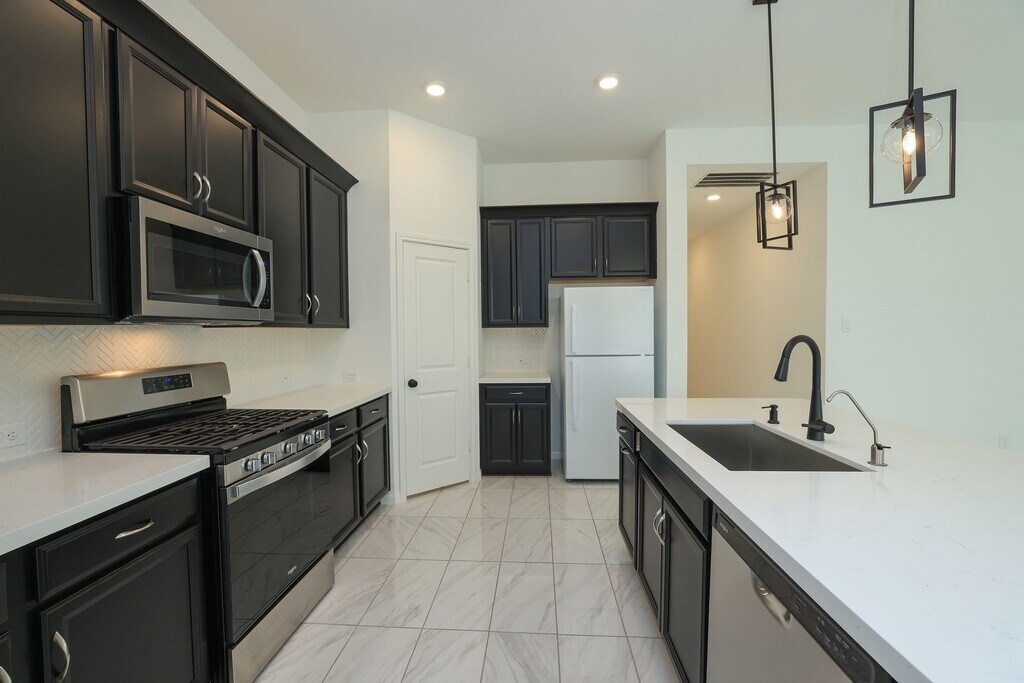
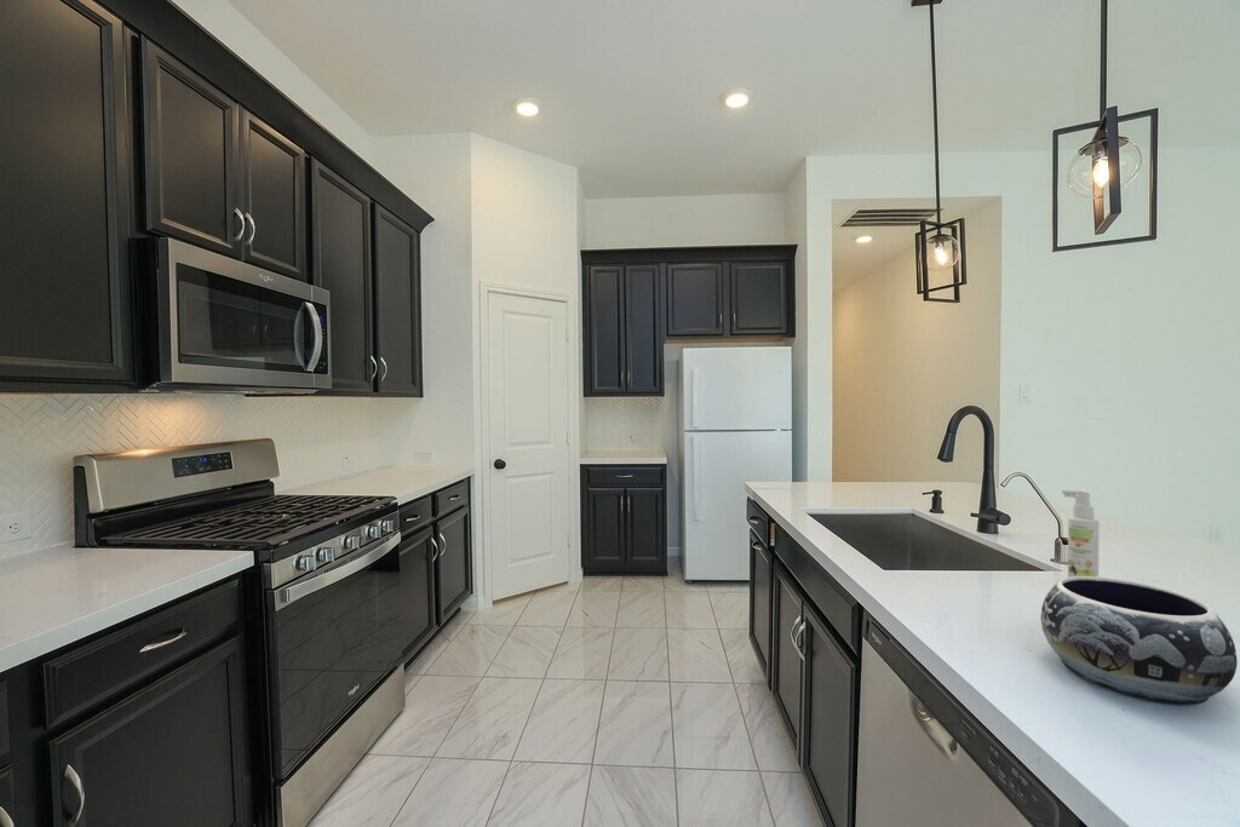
+ decorative bowl (1129, 634)
+ spray bottle (1079, 542)
